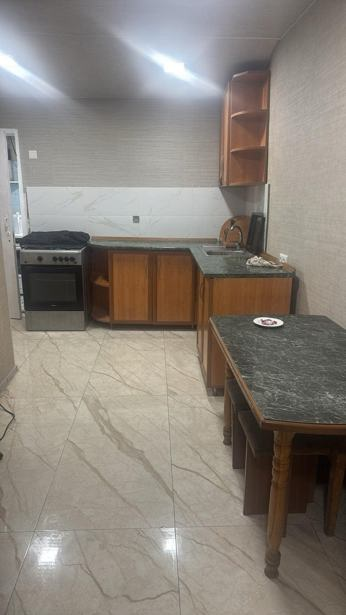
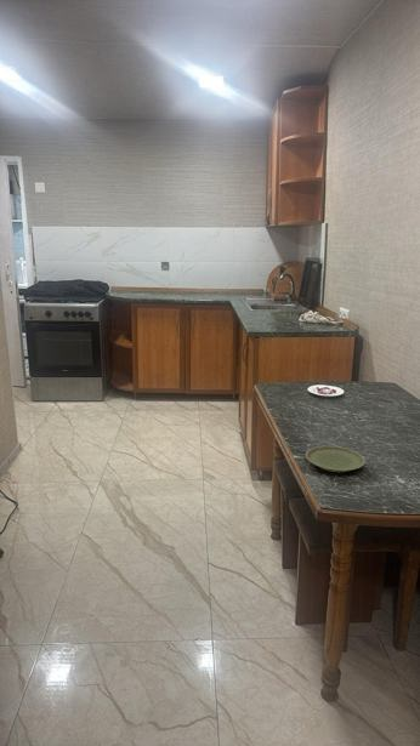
+ plate (334, 460)
